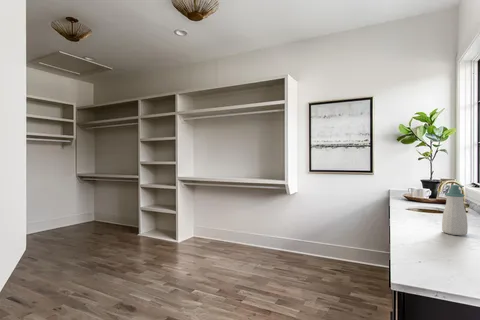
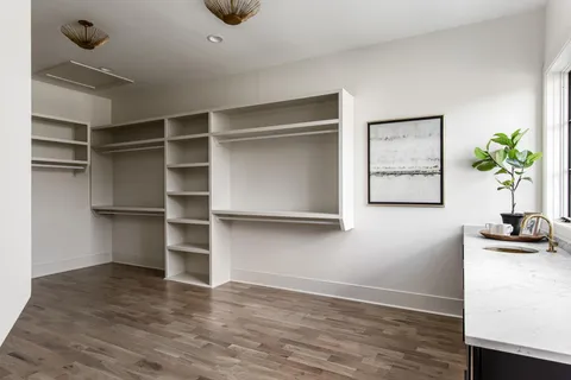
- soap bottle (454, 209)
